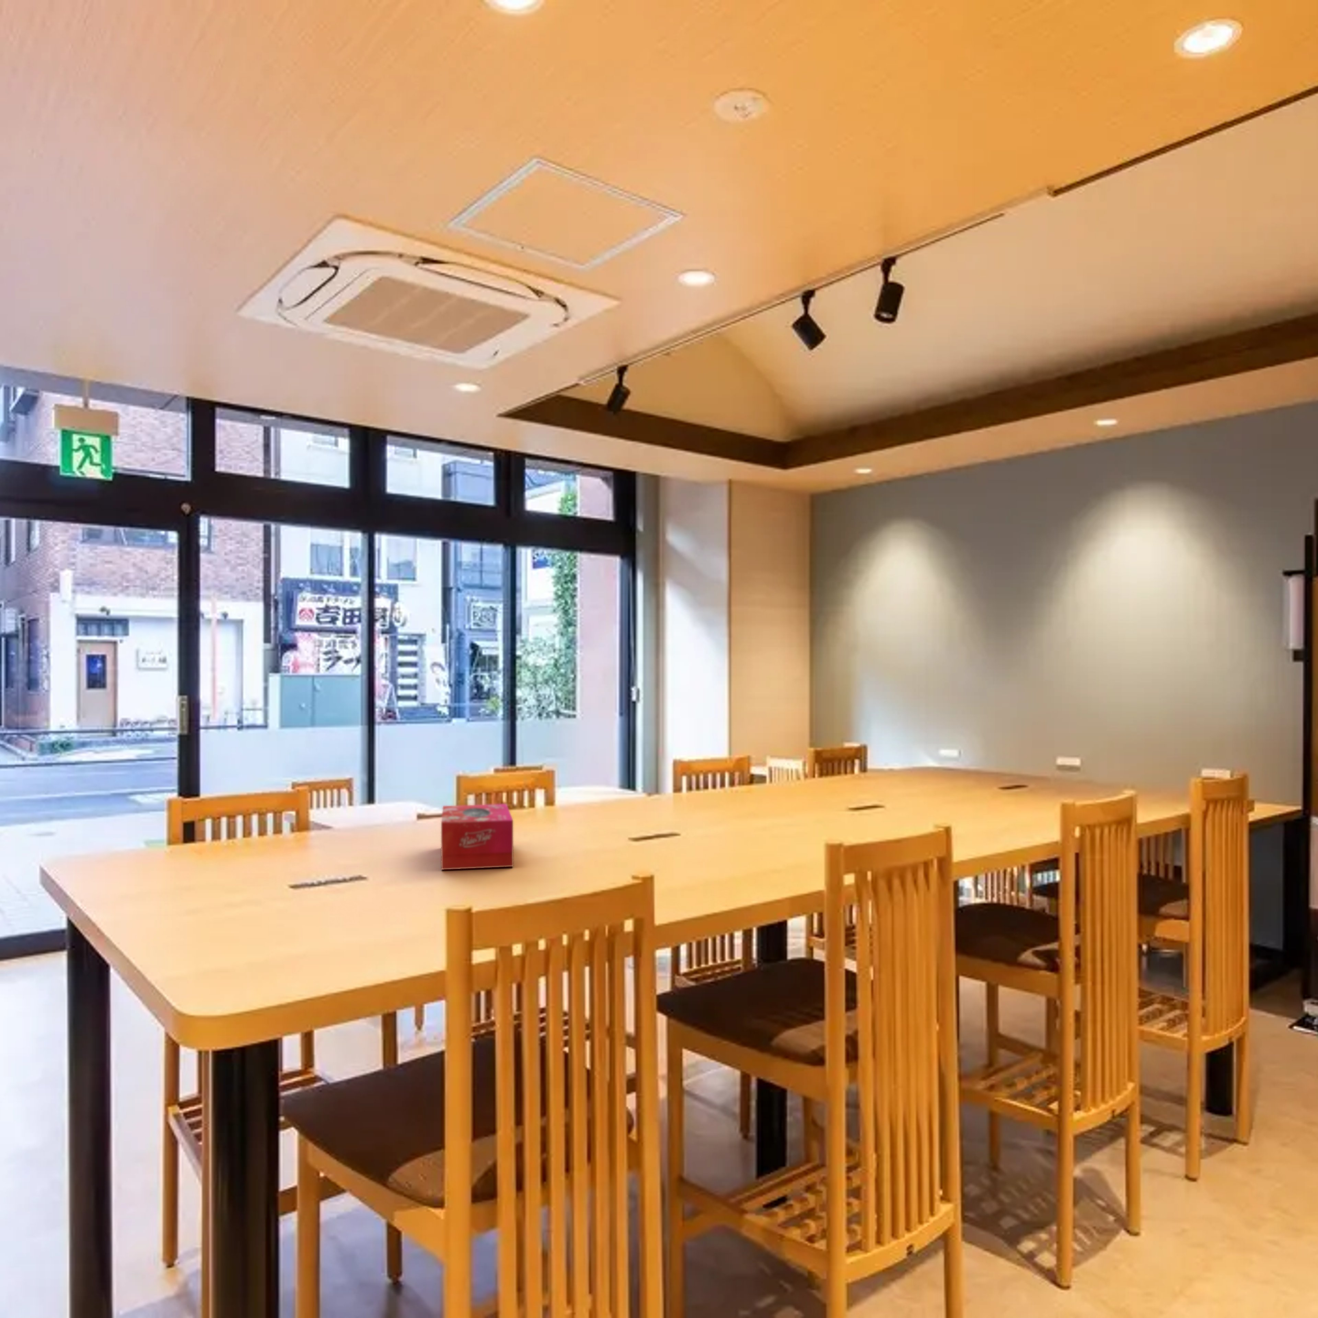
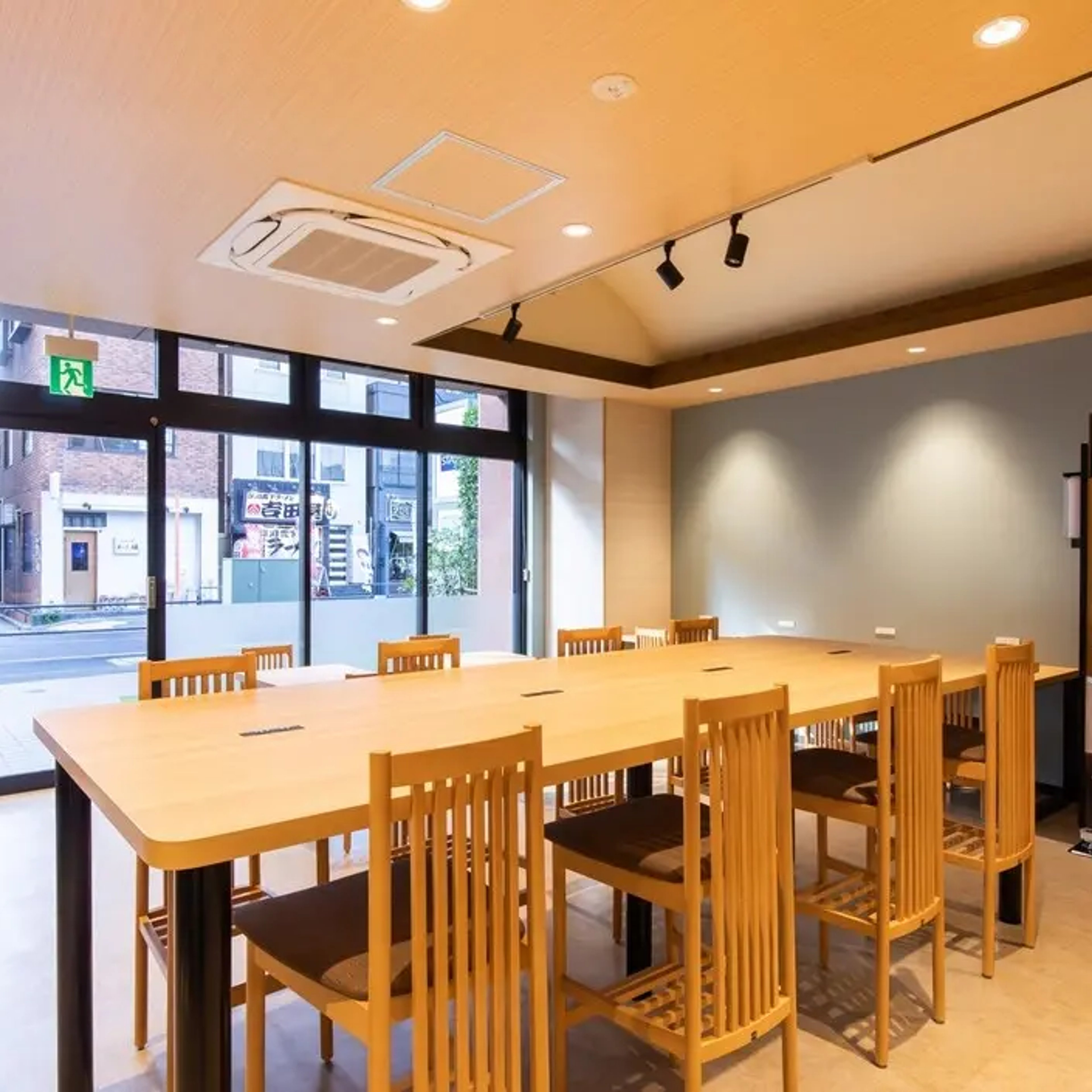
- tissue box (476, 834)
